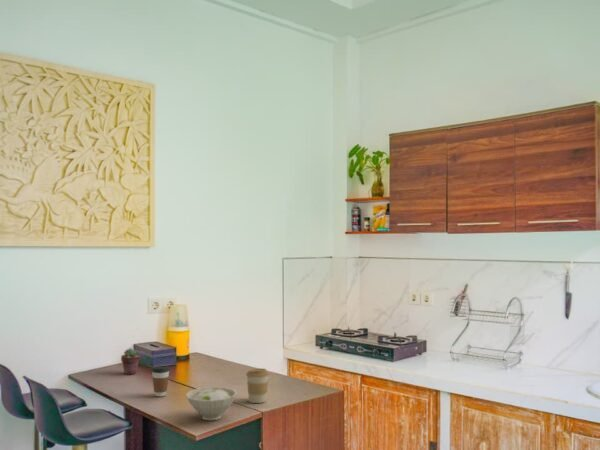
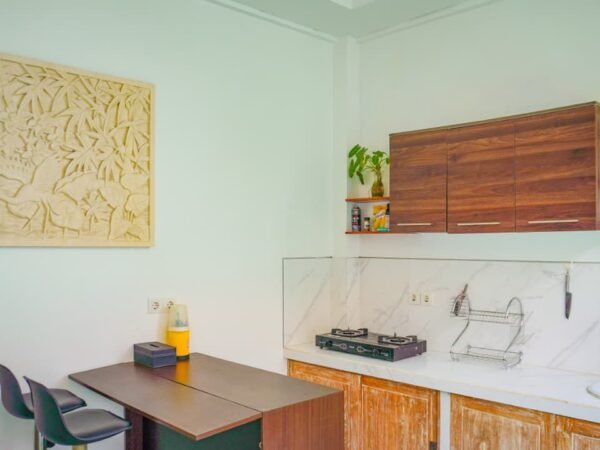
- coffee cup (160, 381)
- potted succulent (130, 360)
- bowl (211, 403)
- coffee cup (257, 384)
